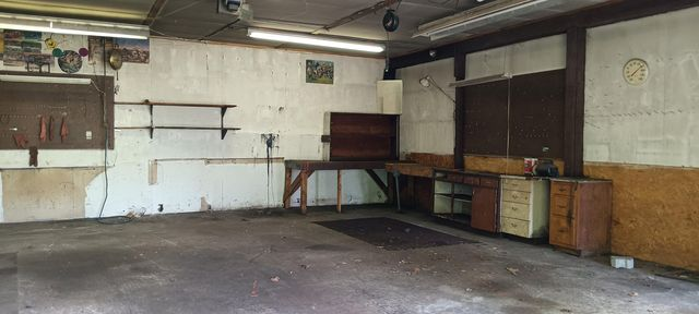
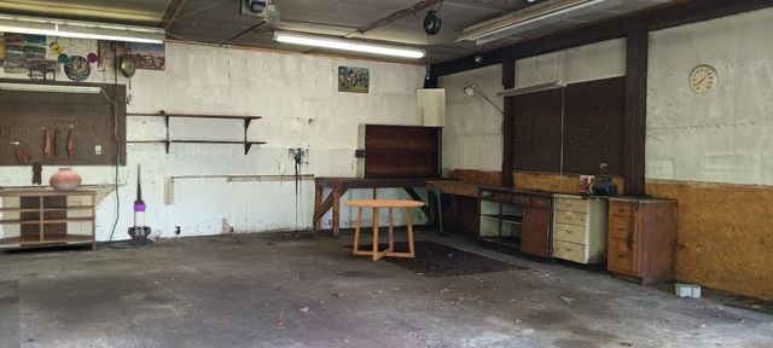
+ clay pot (65, 179)
+ vacuum cleaner (139, 203)
+ tv stand (42, 220)
+ dining table (389, 228)
